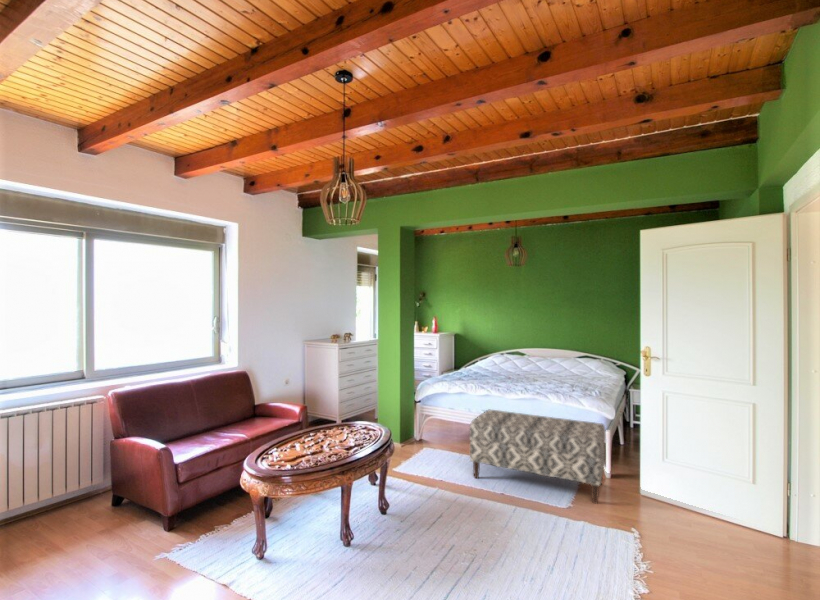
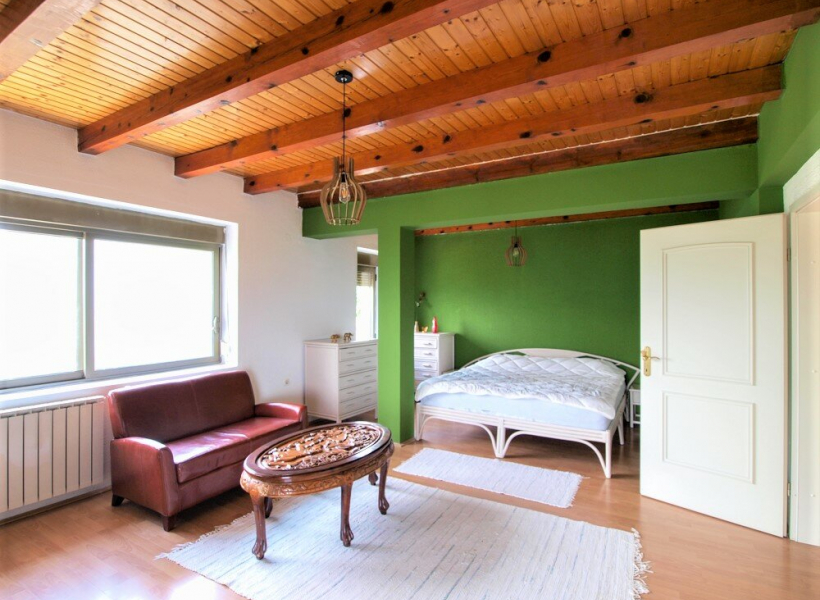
- bench (536, 451)
